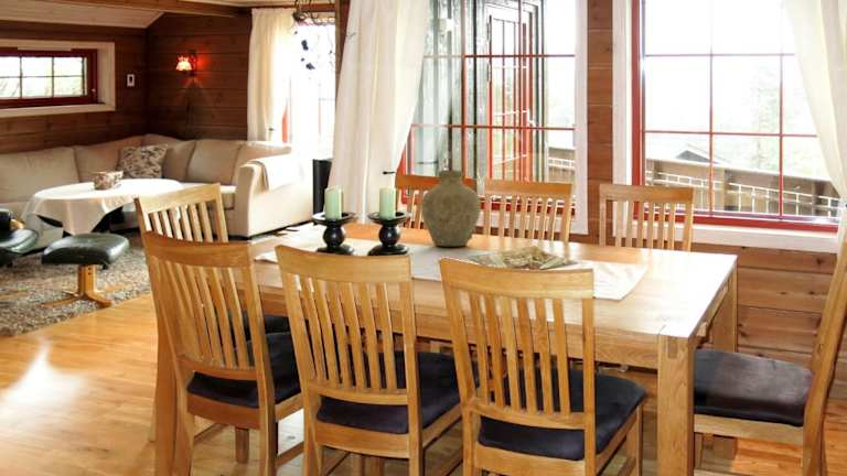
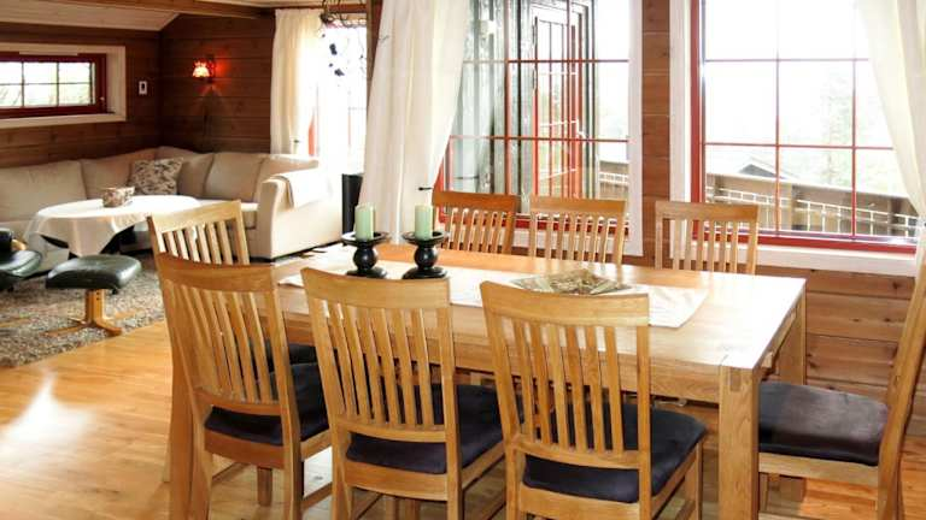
- vase (450, 207)
